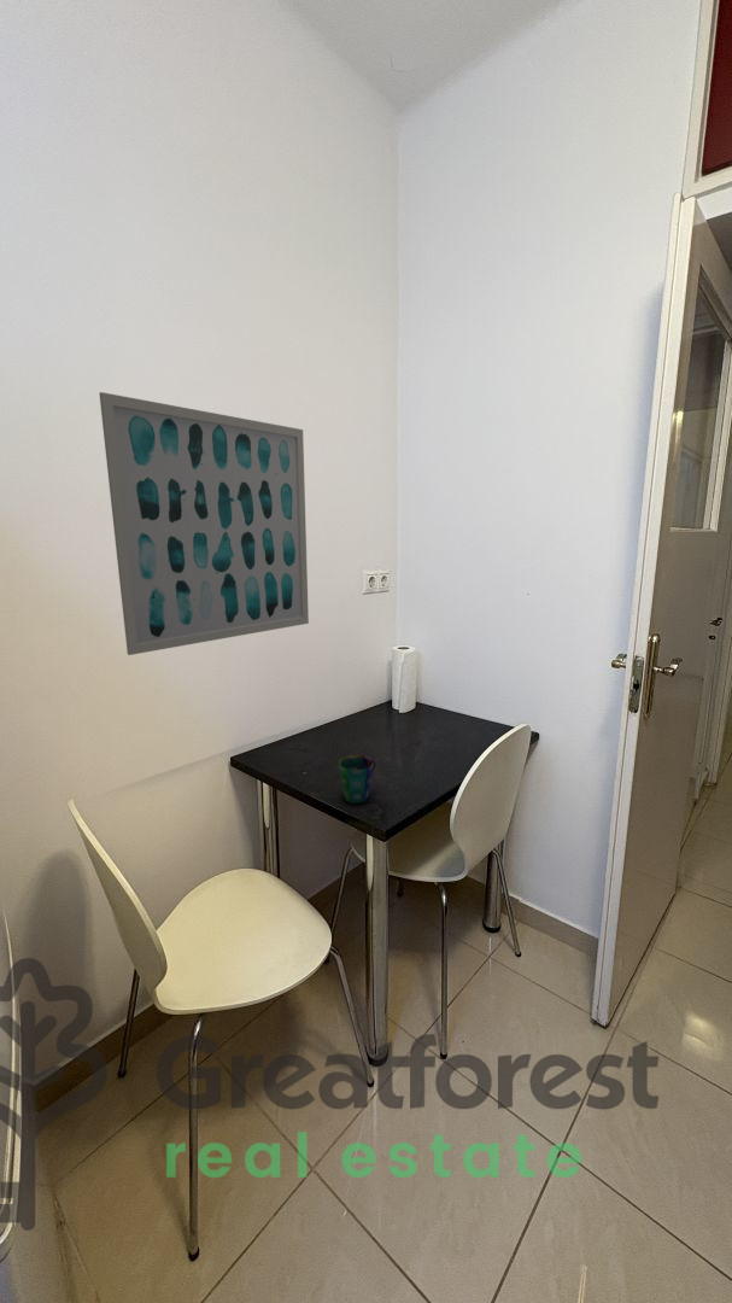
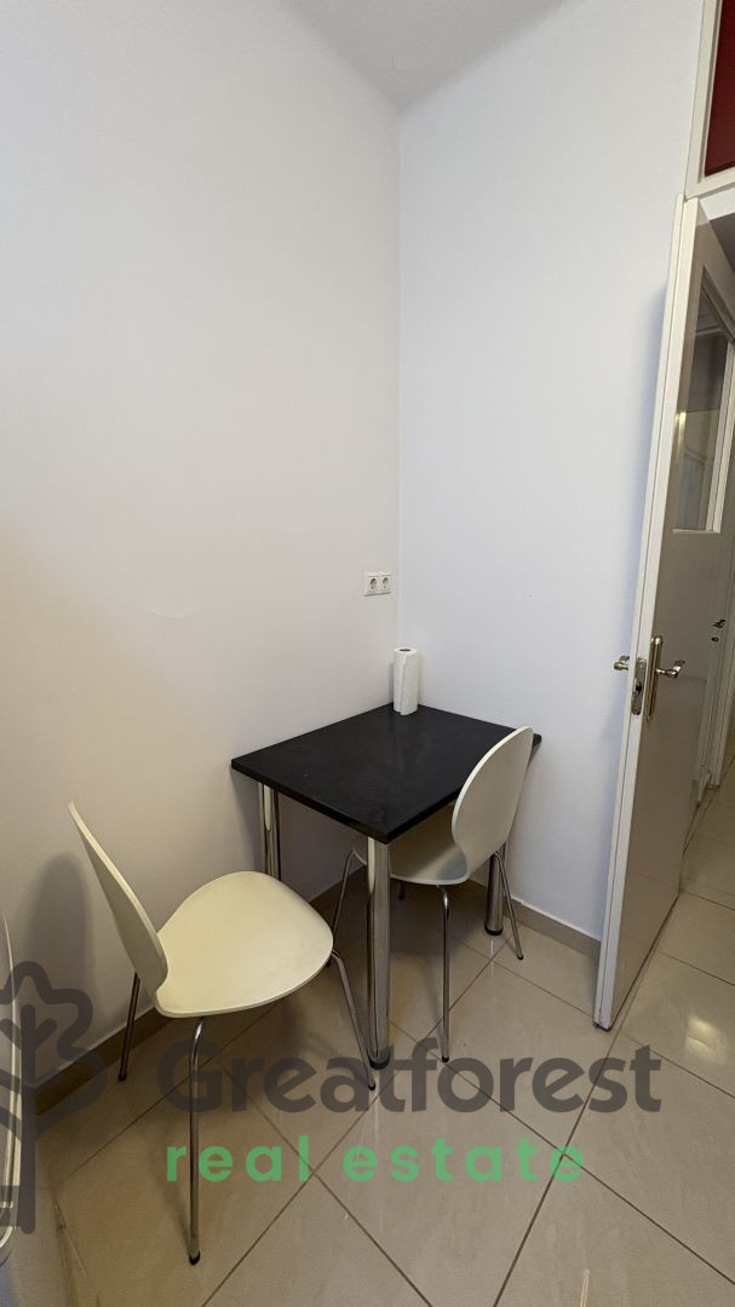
- wall art (224, 530)
- cup (359, 778)
